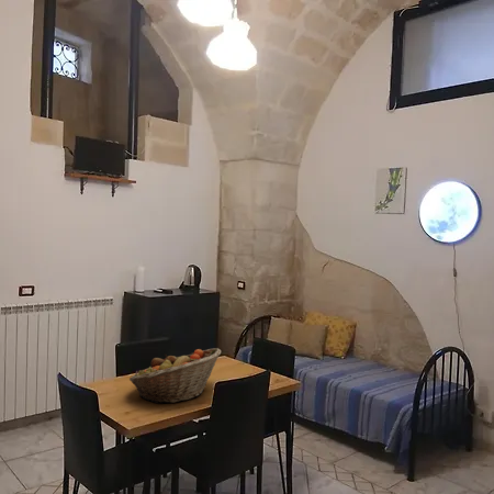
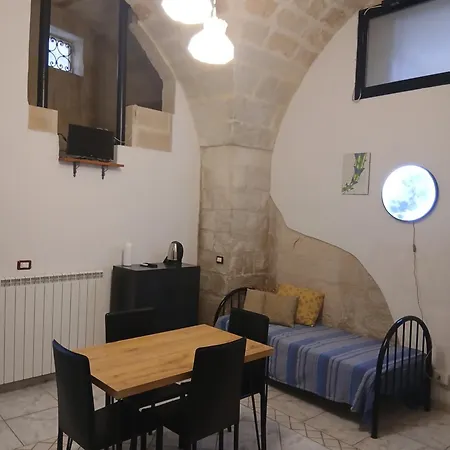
- fruit basket (177, 371)
